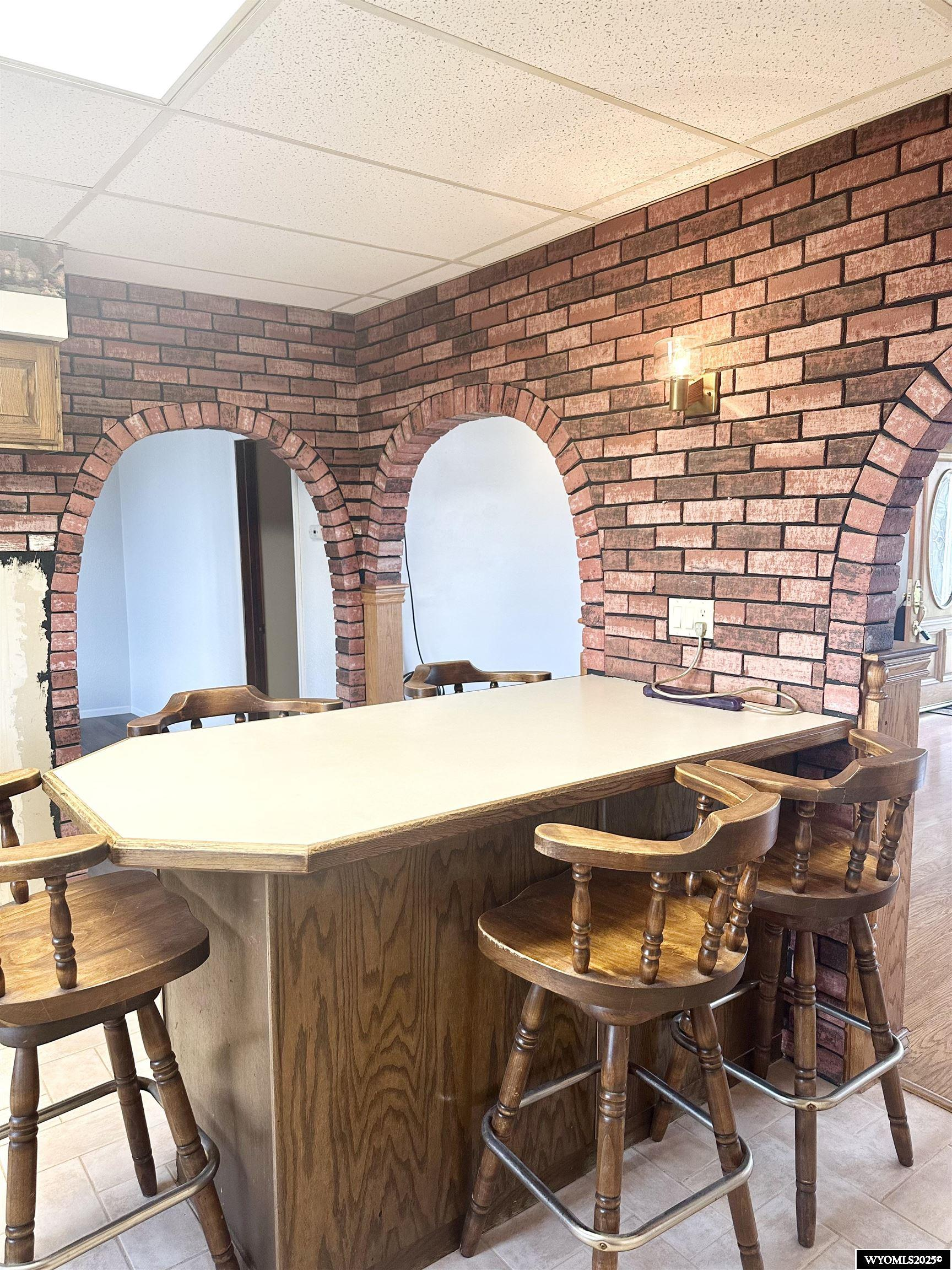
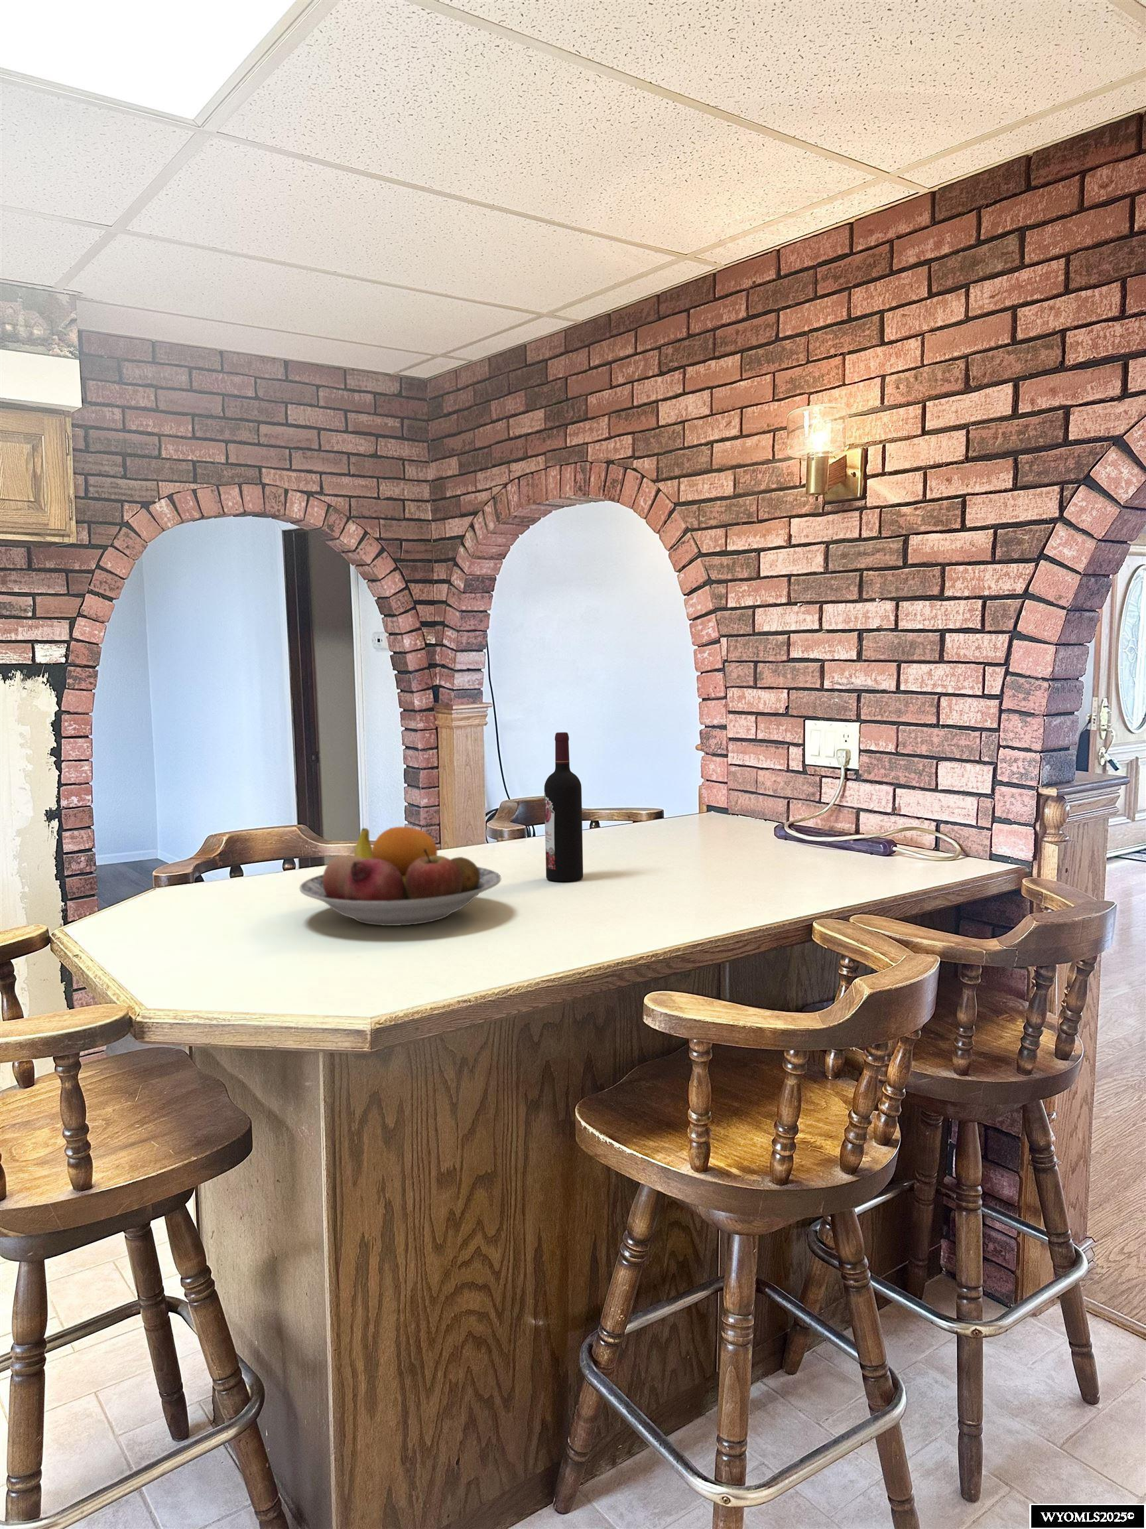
+ fruit bowl (401, 873)
+ wine bottle (563, 805)
